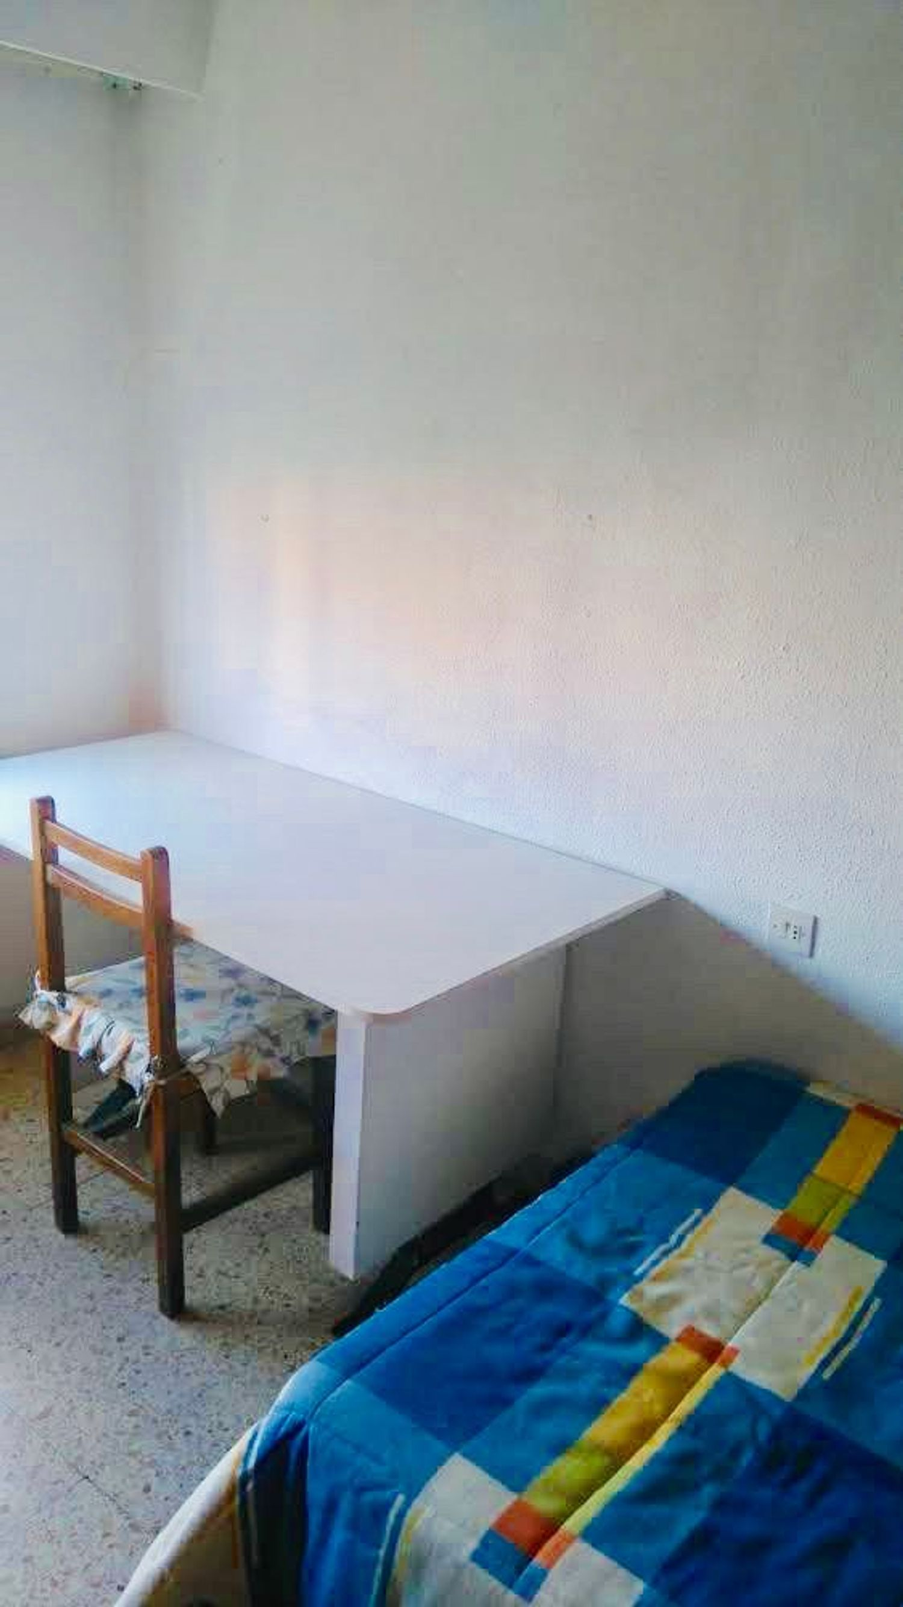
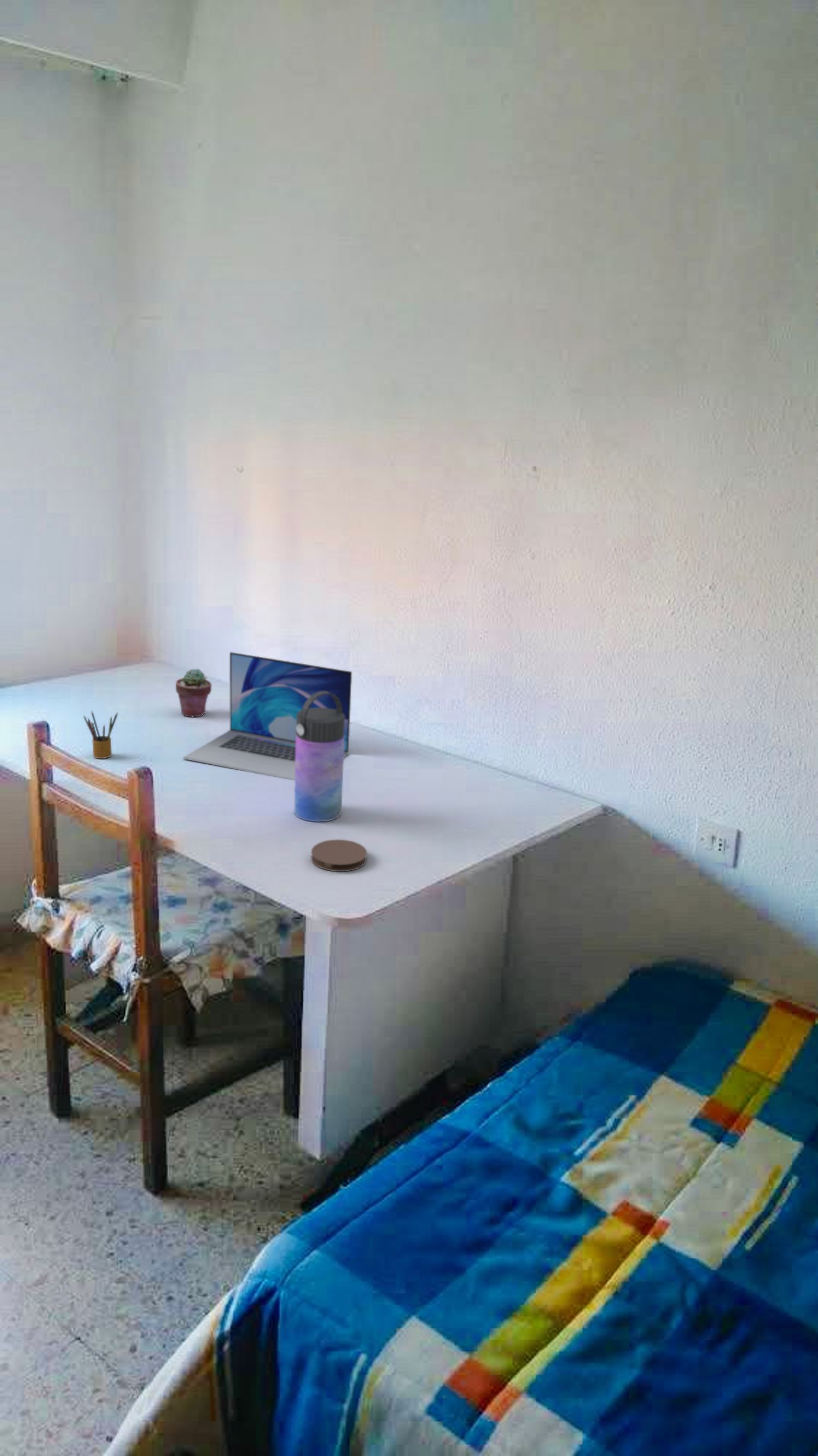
+ potted succulent (193, 691)
+ laptop (268, 715)
+ pencil box (103, 734)
+ coaster (339, 855)
+ water bottle (319, 753)
